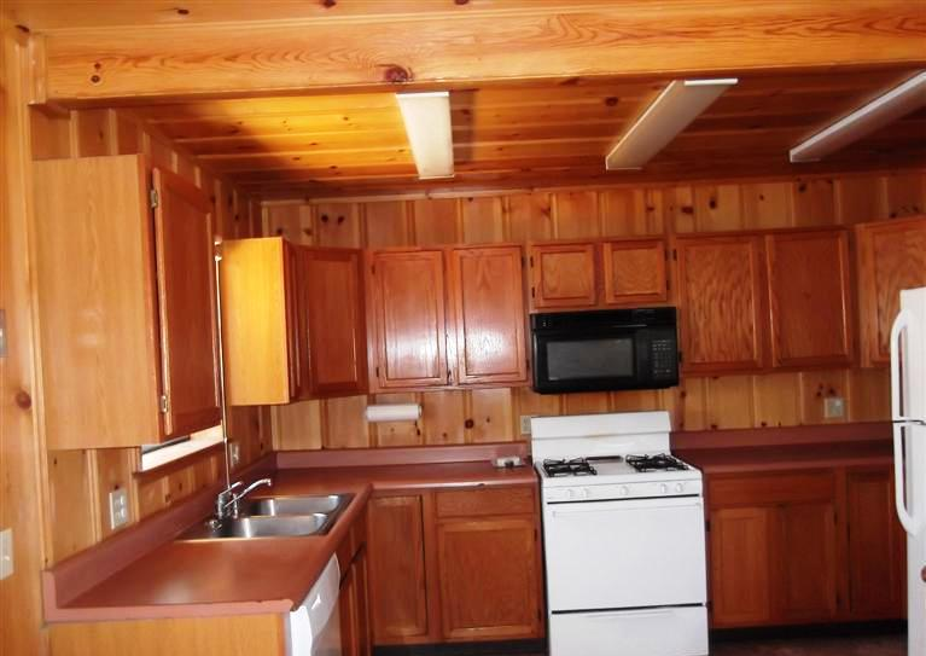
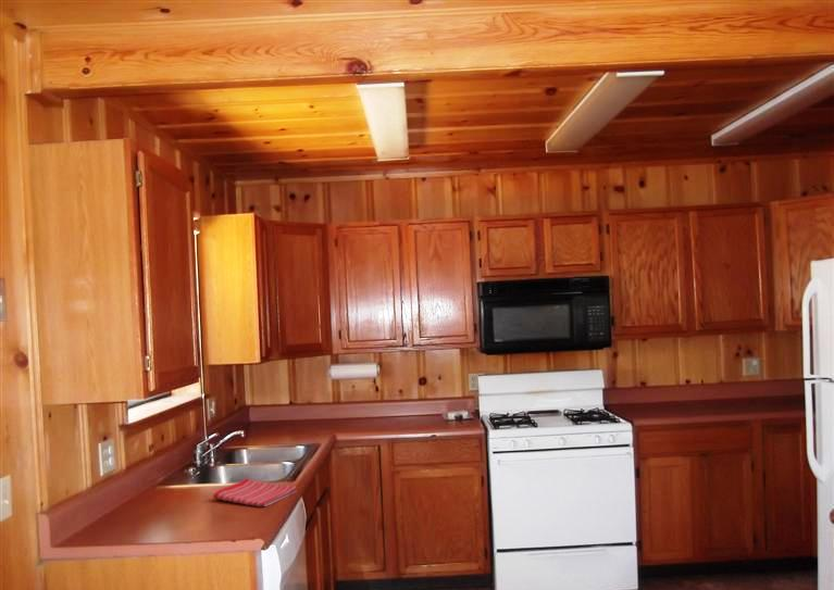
+ dish towel (254, 492)
